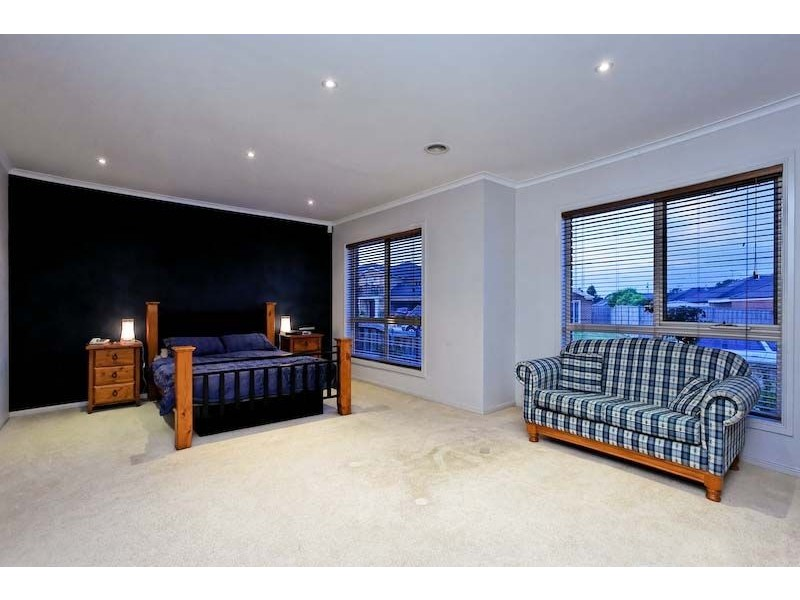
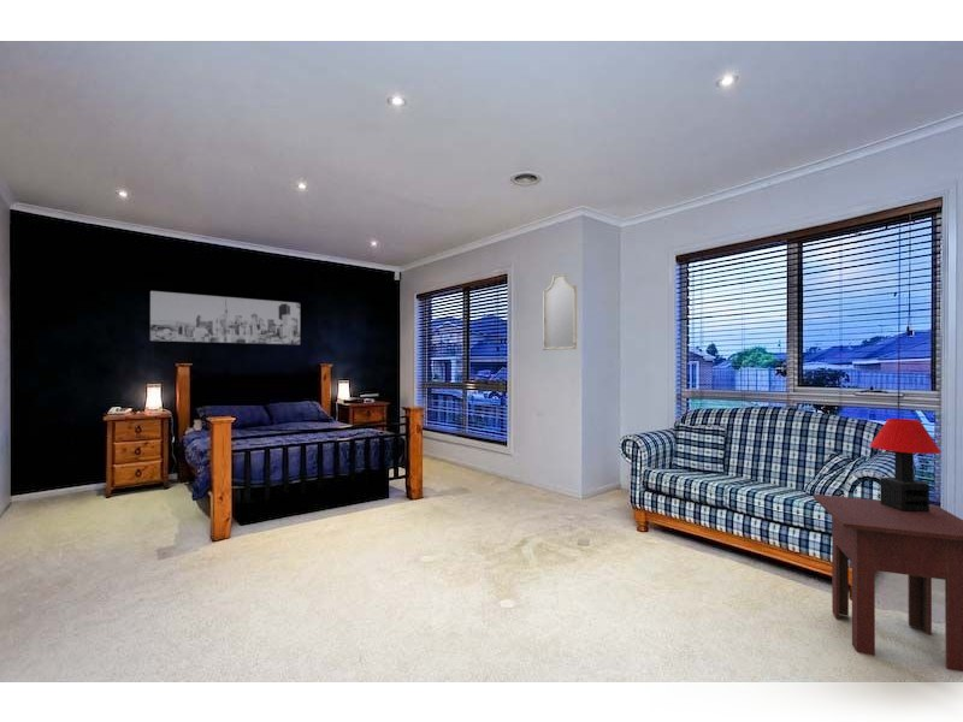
+ home mirror (559, 312)
+ table lamp (904, 463)
+ side table (892, 572)
+ wall art (231, 320)
